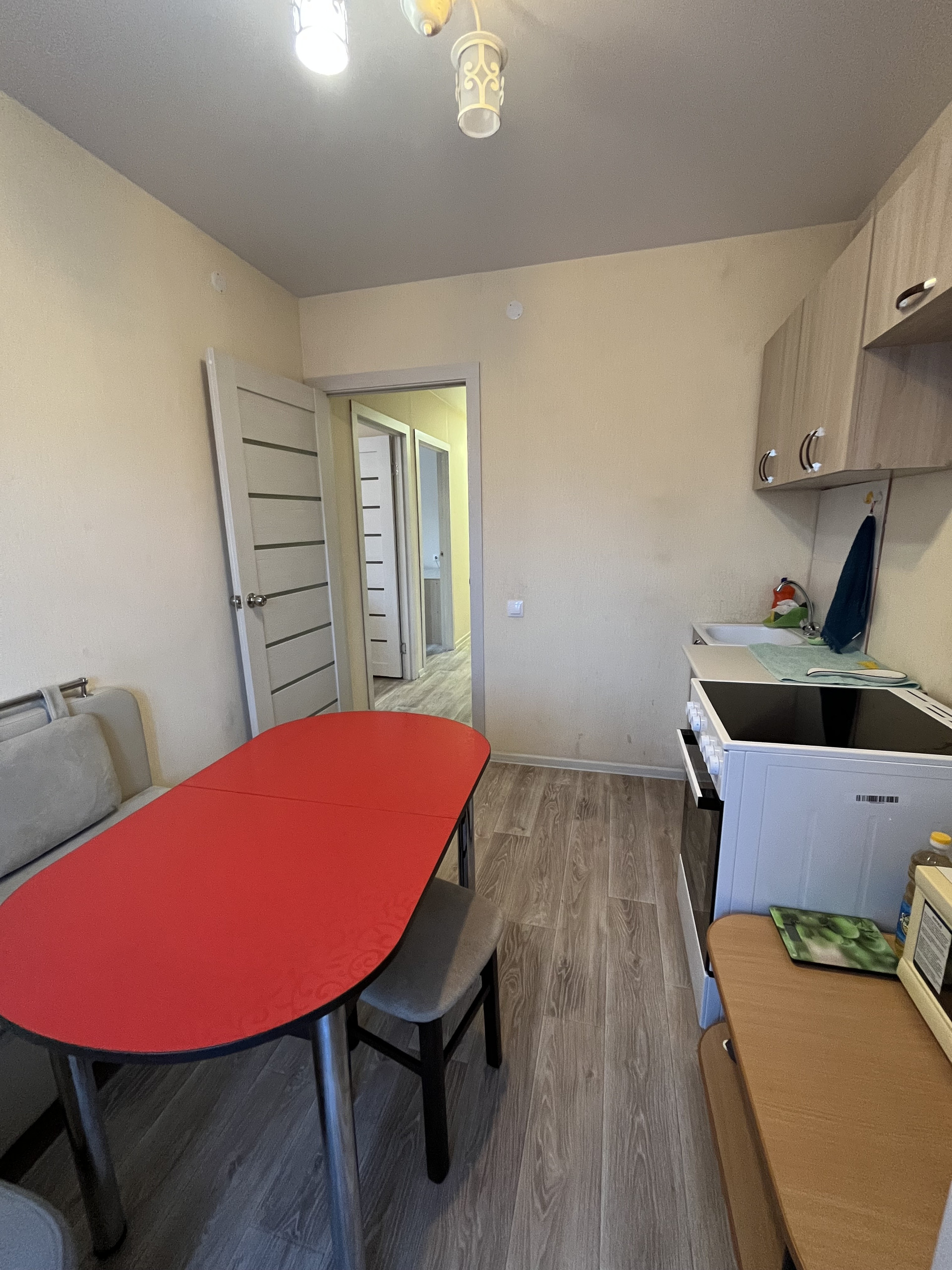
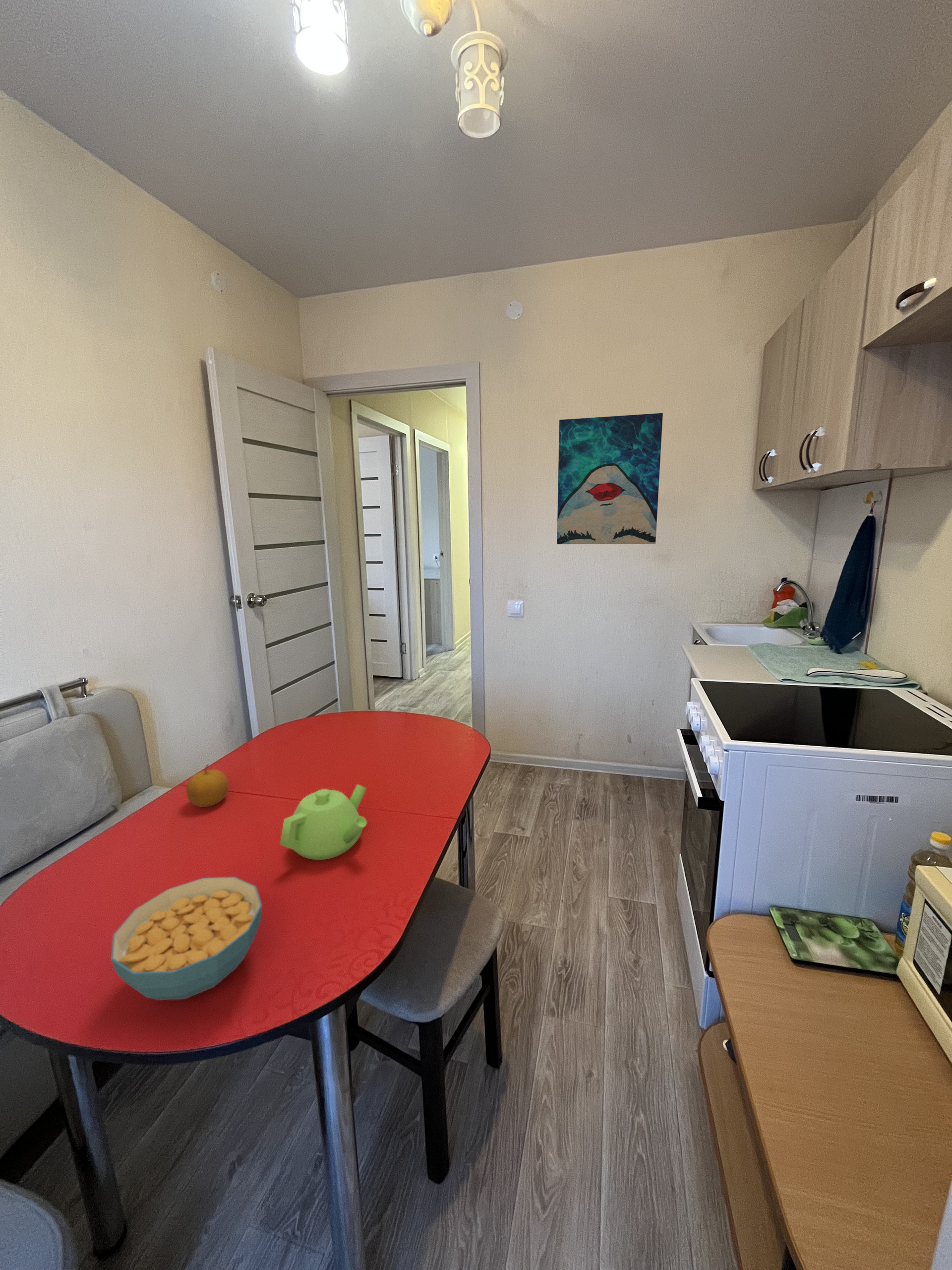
+ wall art (607, 482)
+ fruit (207, 784)
+ cereal bowl (194, 947)
+ teapot (334, 820)
